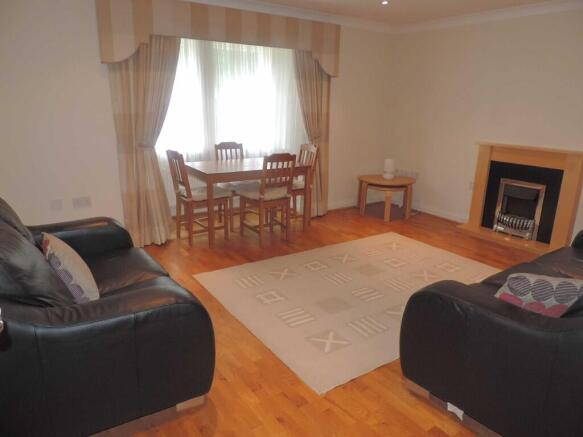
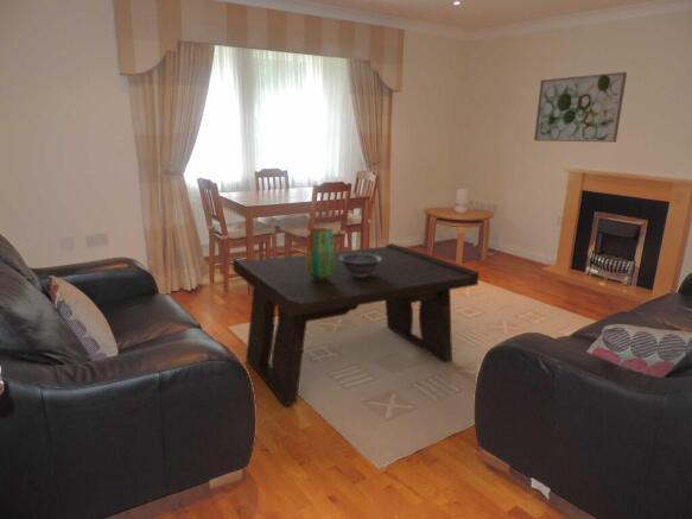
+ coffee table (350, 310)
+ vase (320, 254)
+ decorative bowl (360, 265)
+ wall art (576, 109)
